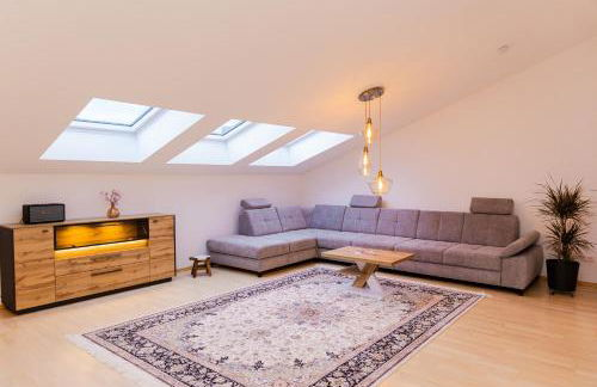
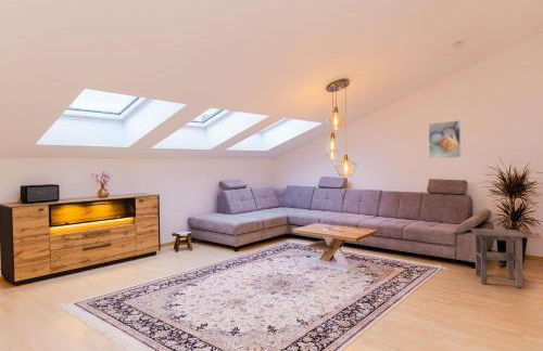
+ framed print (444, 140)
+ side table (497, 256)
